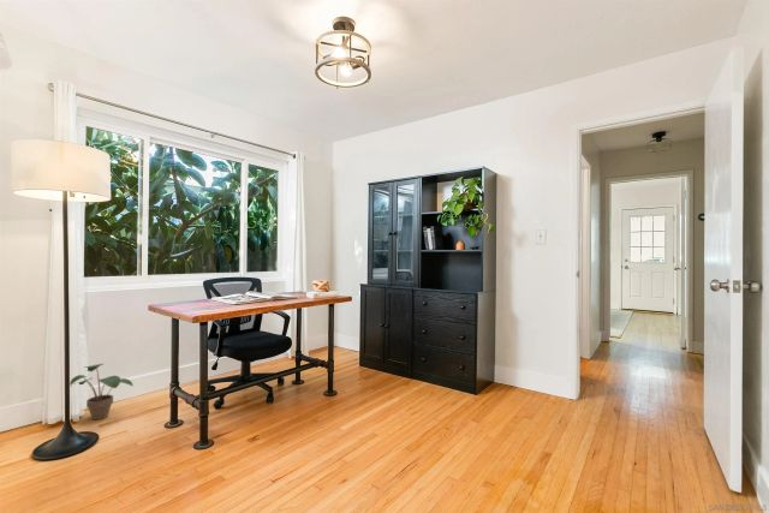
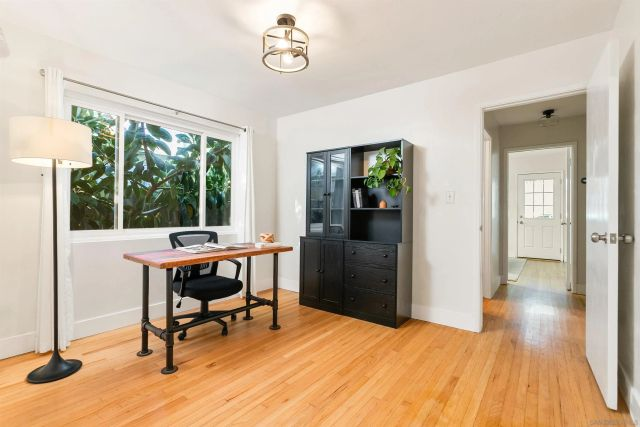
- potted plant (100, 392)
